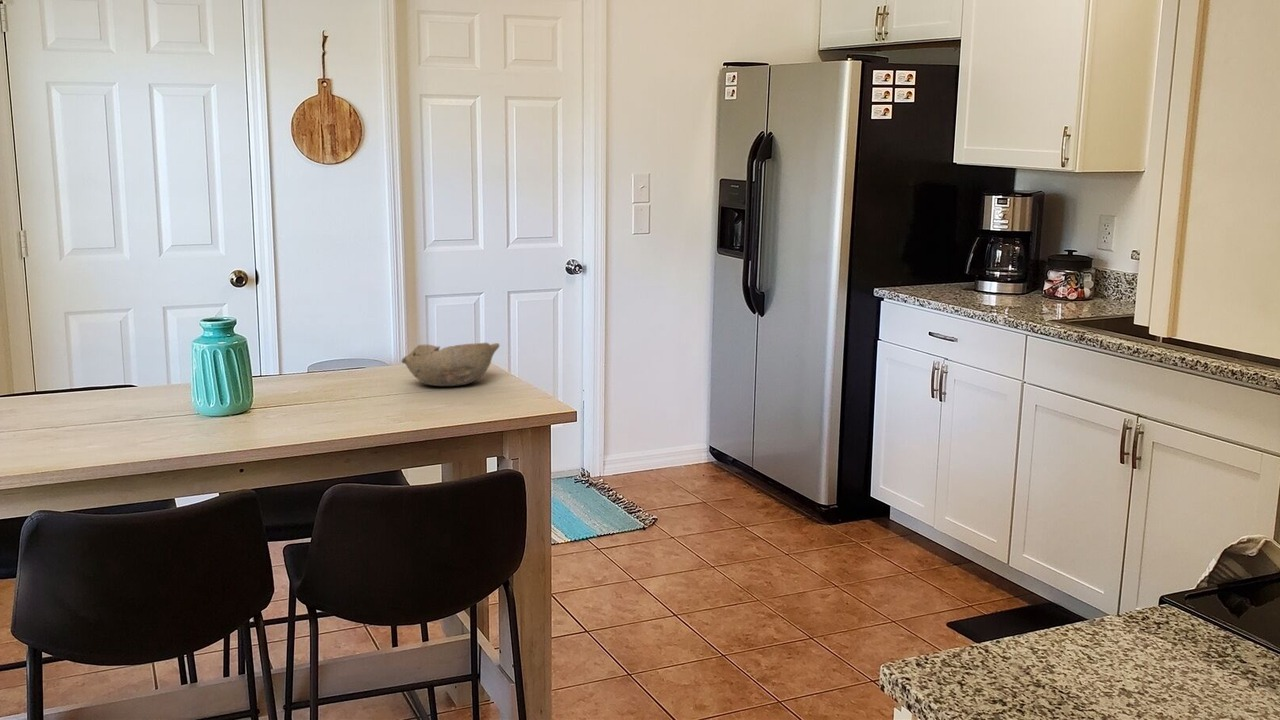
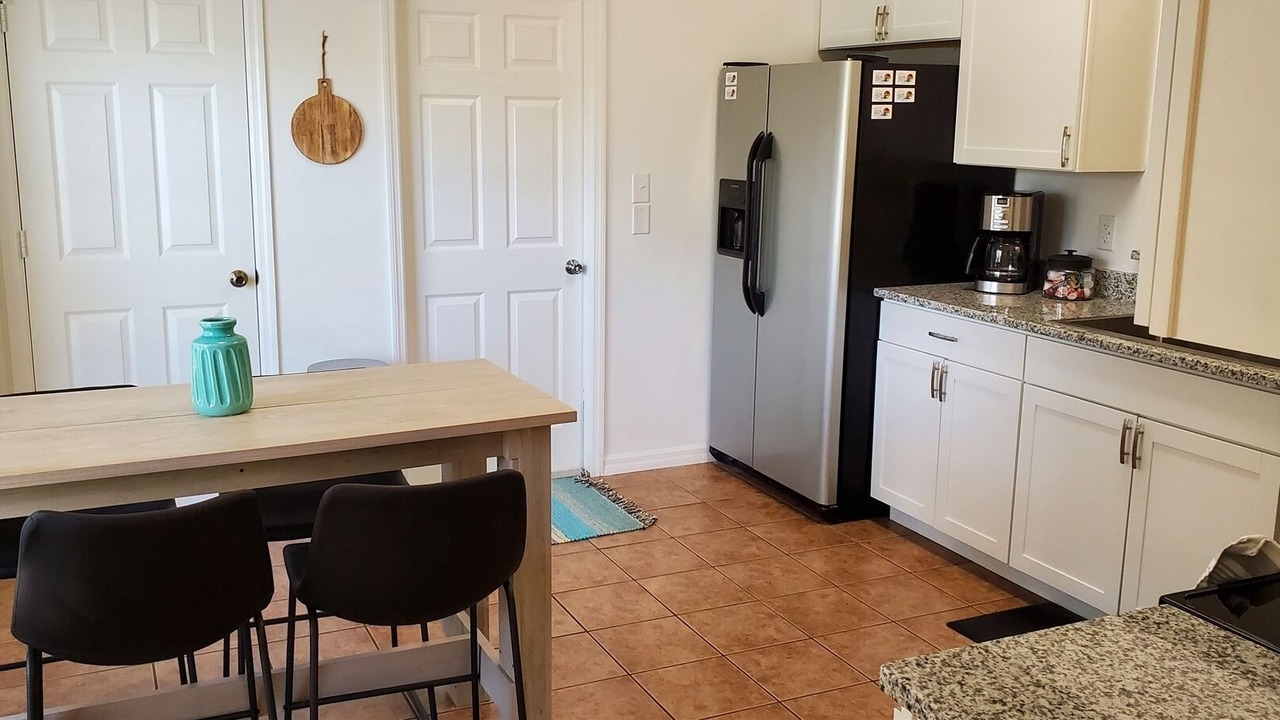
- bowl (451, 362)
